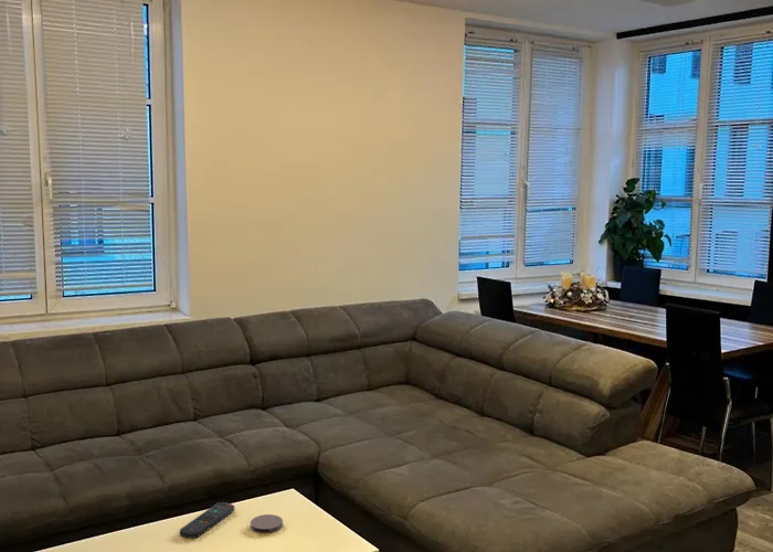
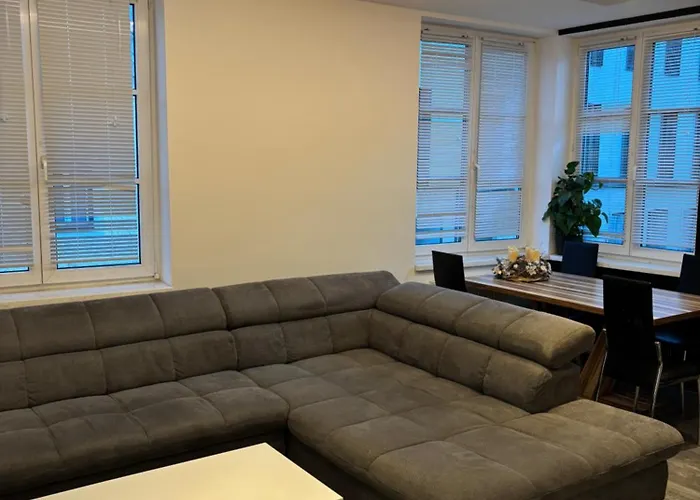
- remote control (208, 519)
- coaster (266, 523)
